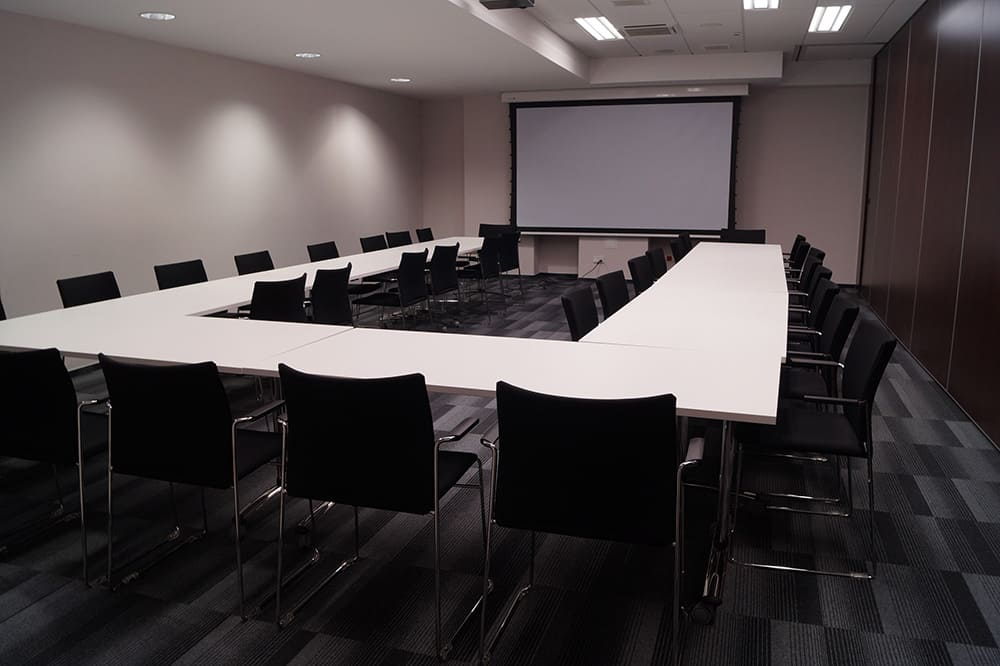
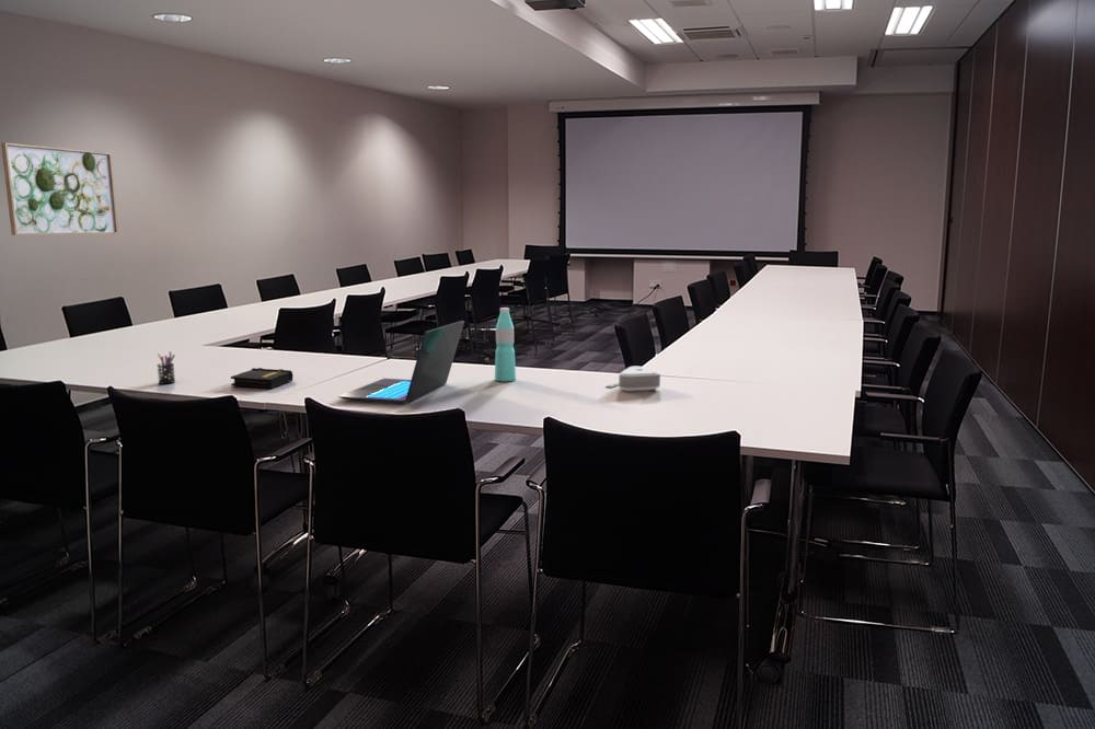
+ speaker (633, 378)
+ wall art (65, 192)
+ laptop (416, 360)
+ book (260, 377)
+ water bottle (505, 344)
+ pen holder (168, 366)
